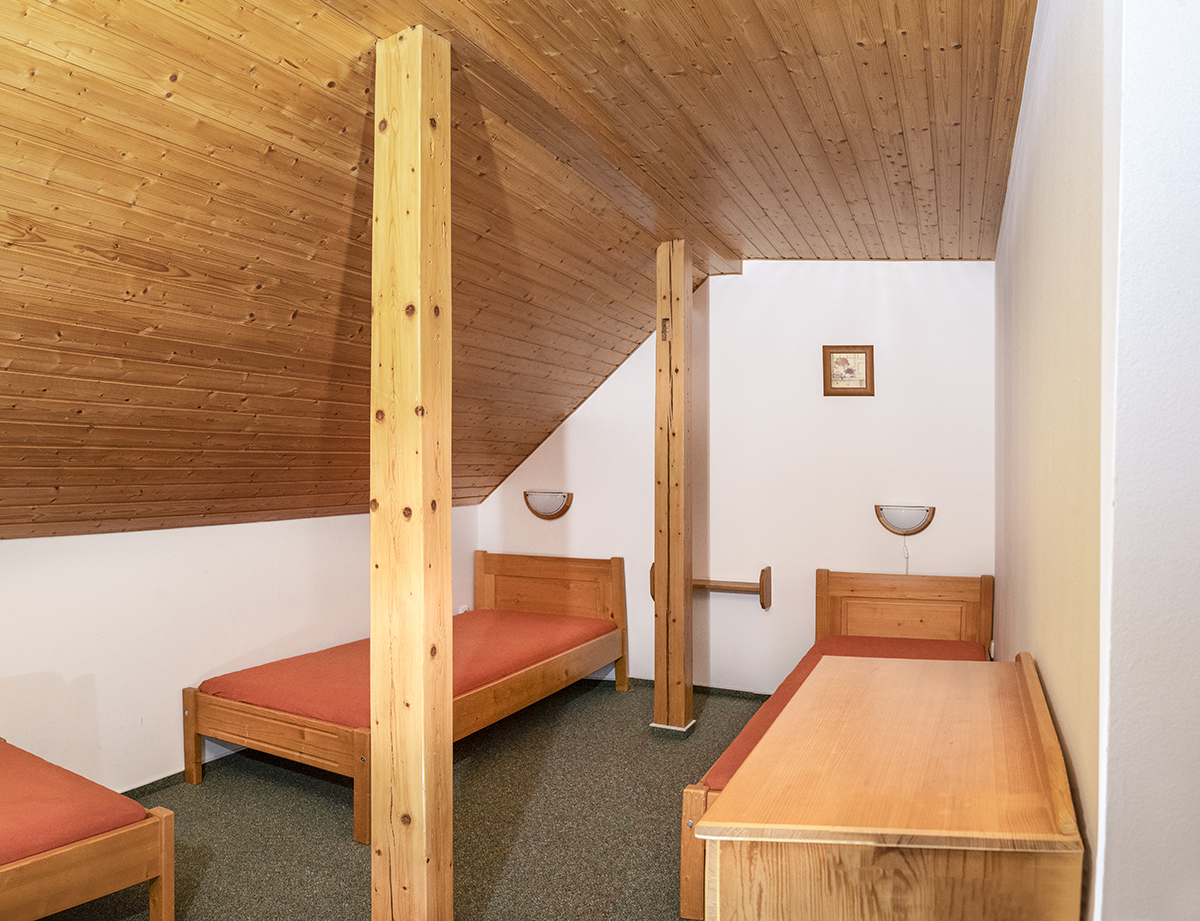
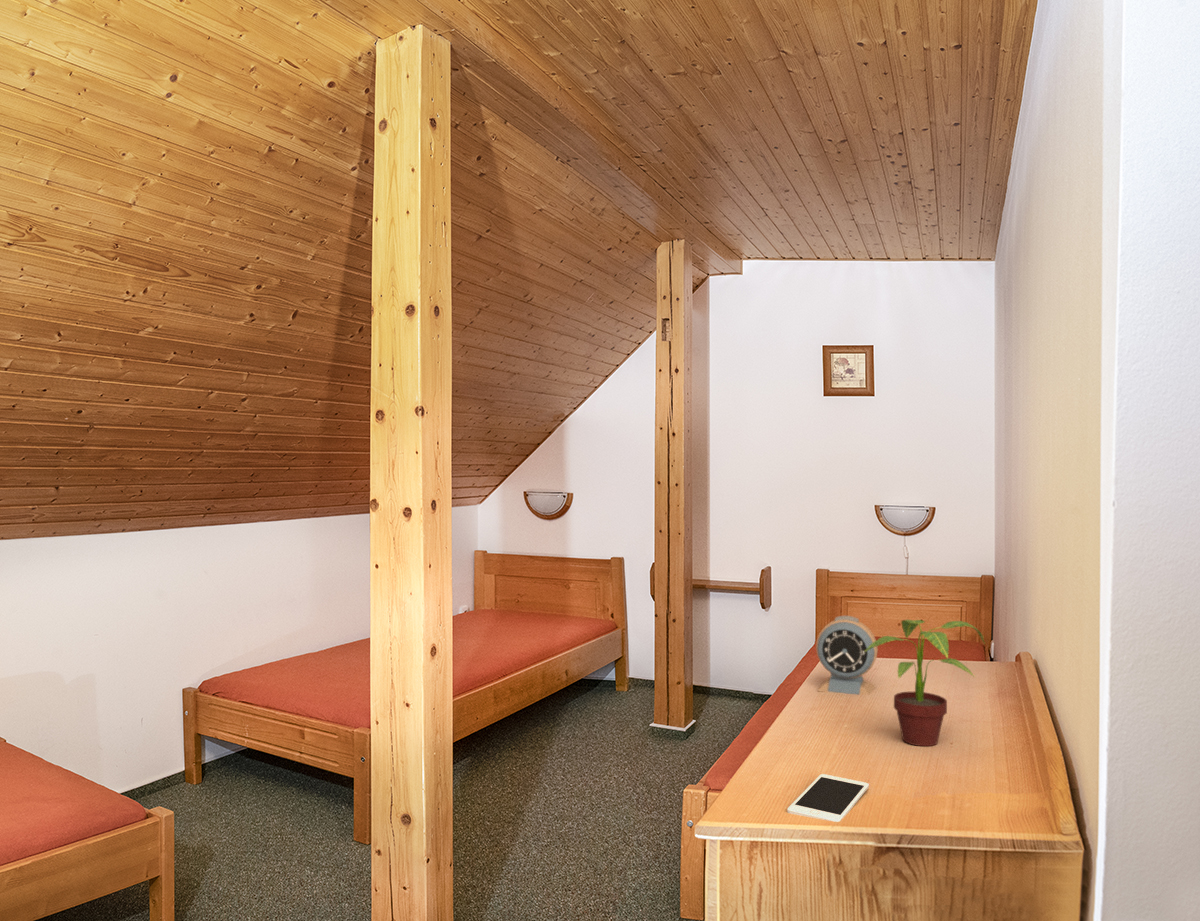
+ cell phone (829, 797)
+ alarm clock (846, 652)
+ potted plant (924, 682)
